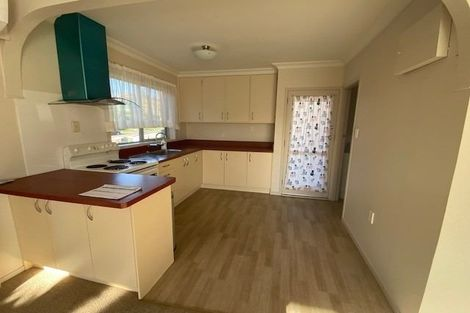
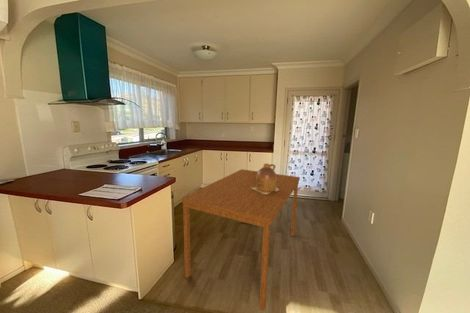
+ dining table (249, 219)
+ ceramic jug (265, 176)
